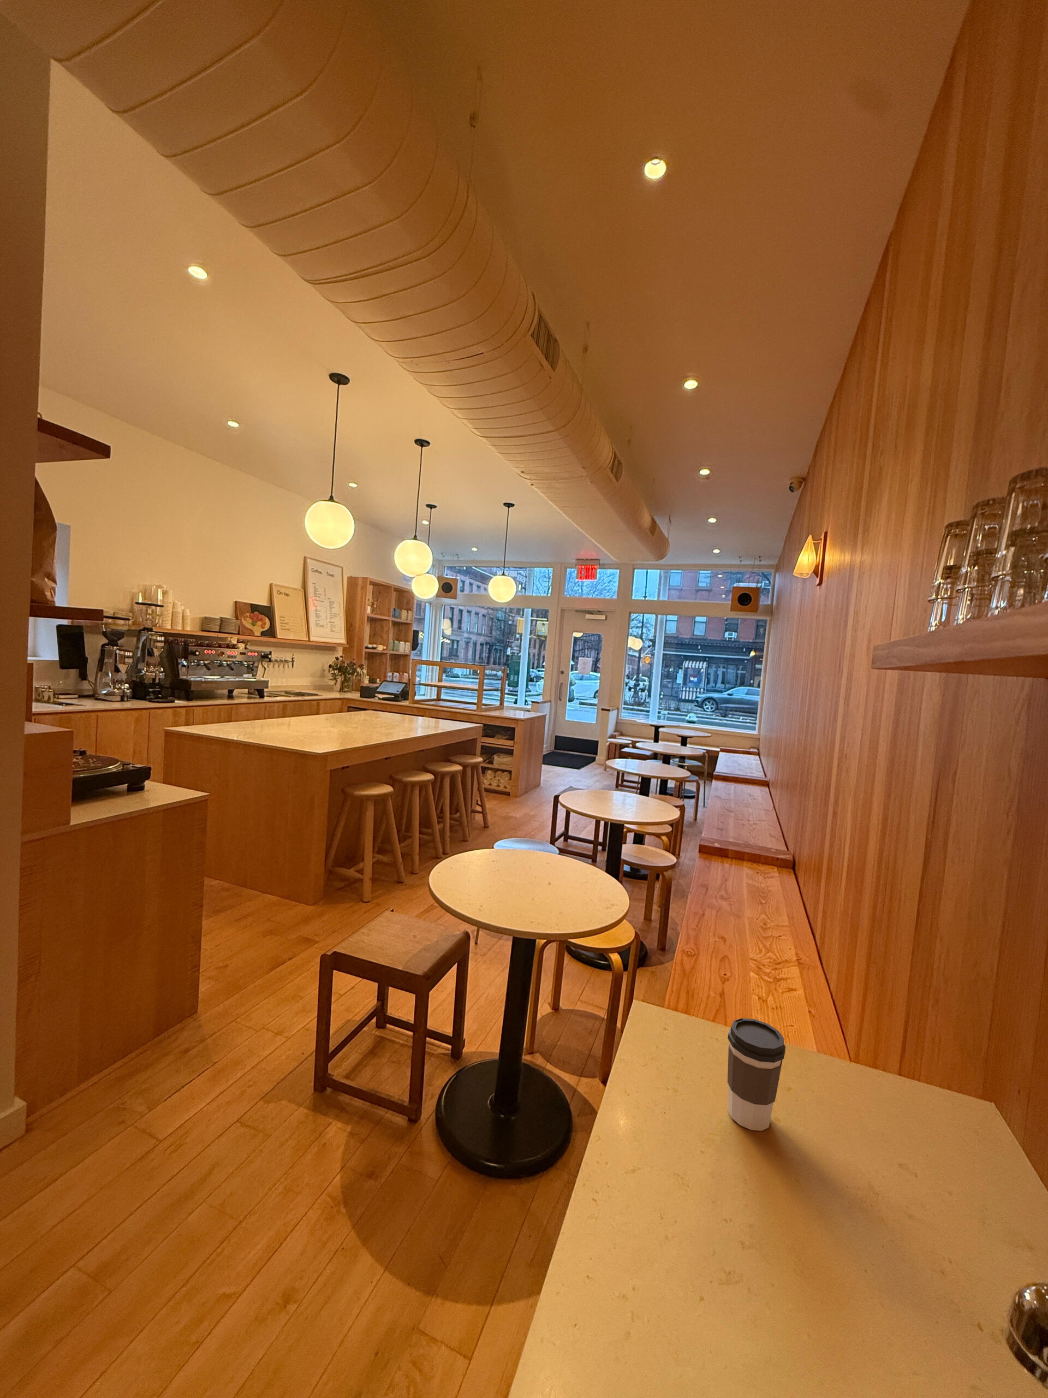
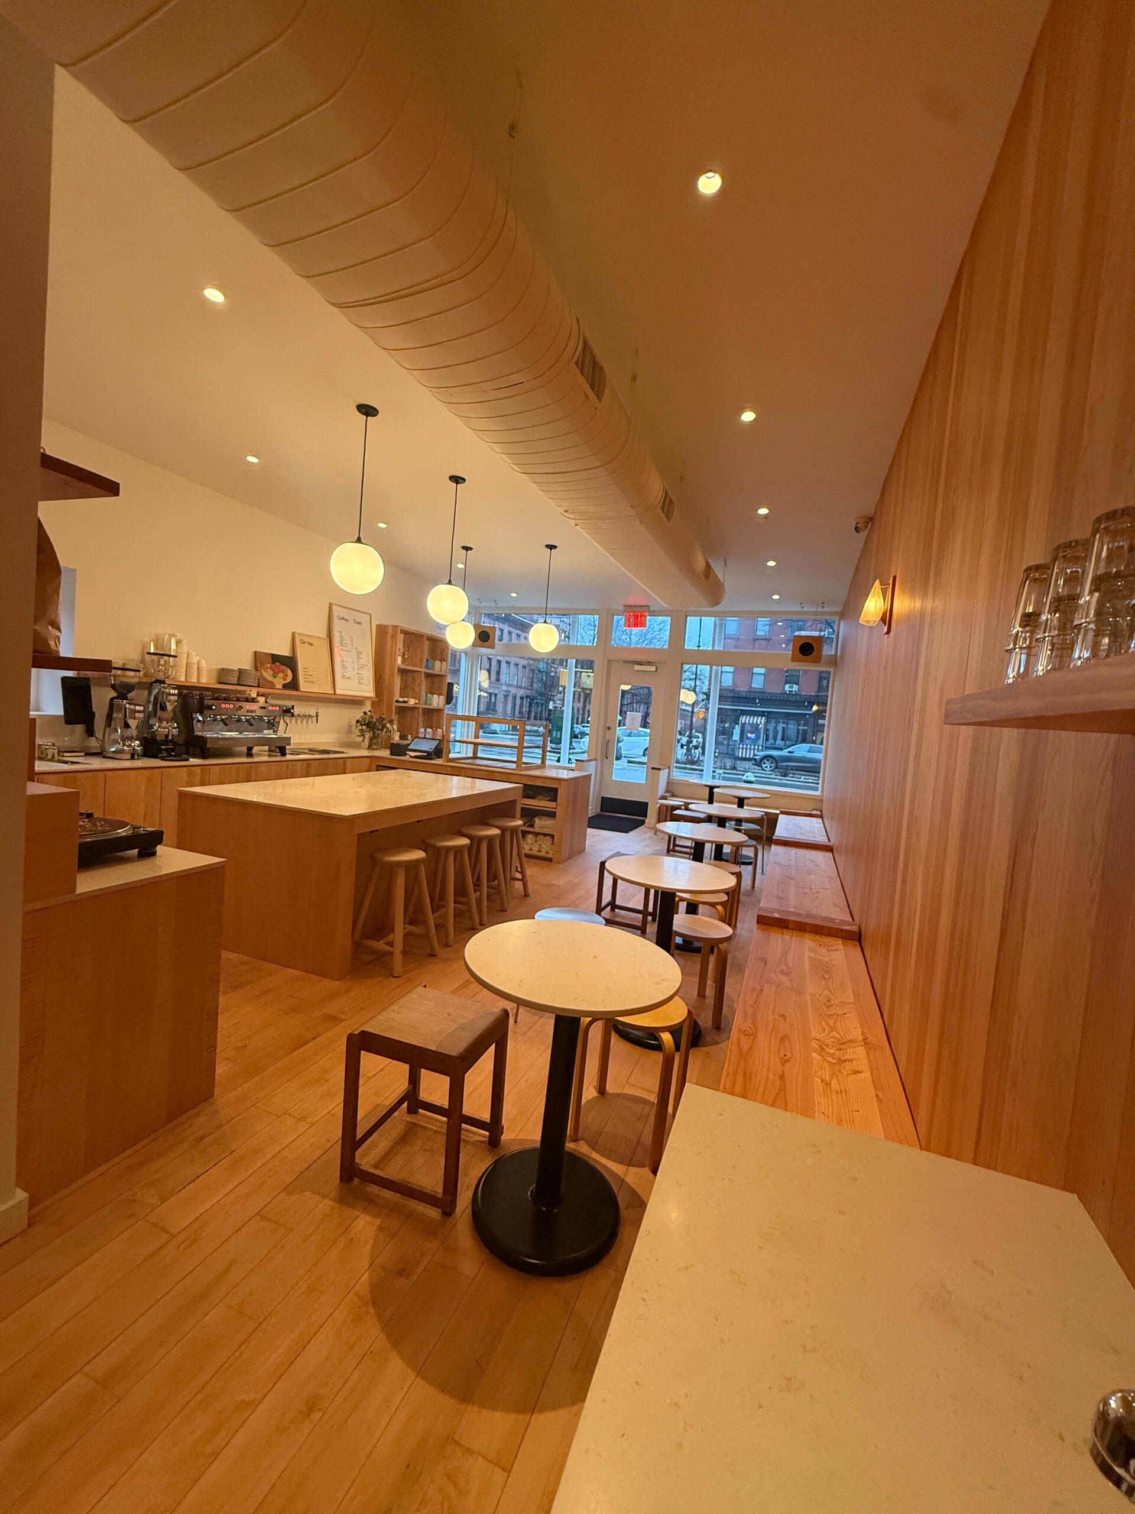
- coffee cup (753, 1074)
